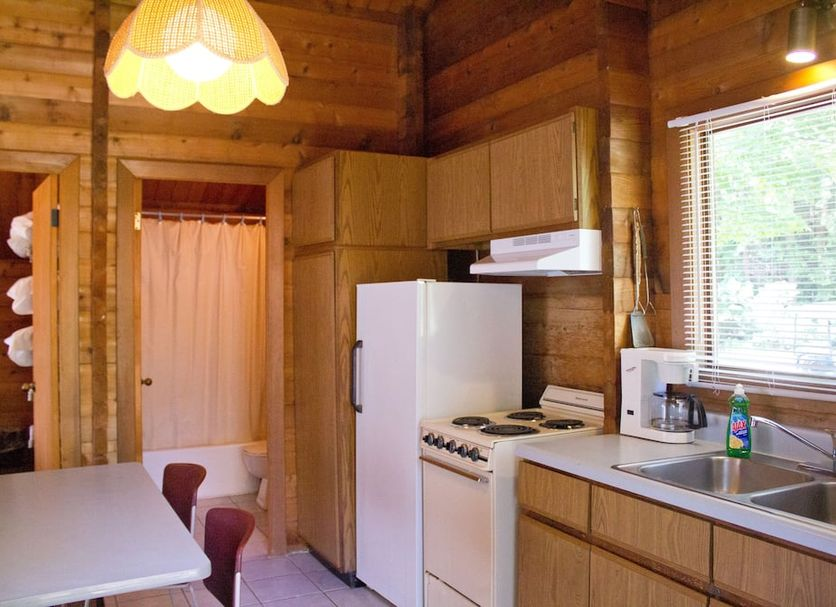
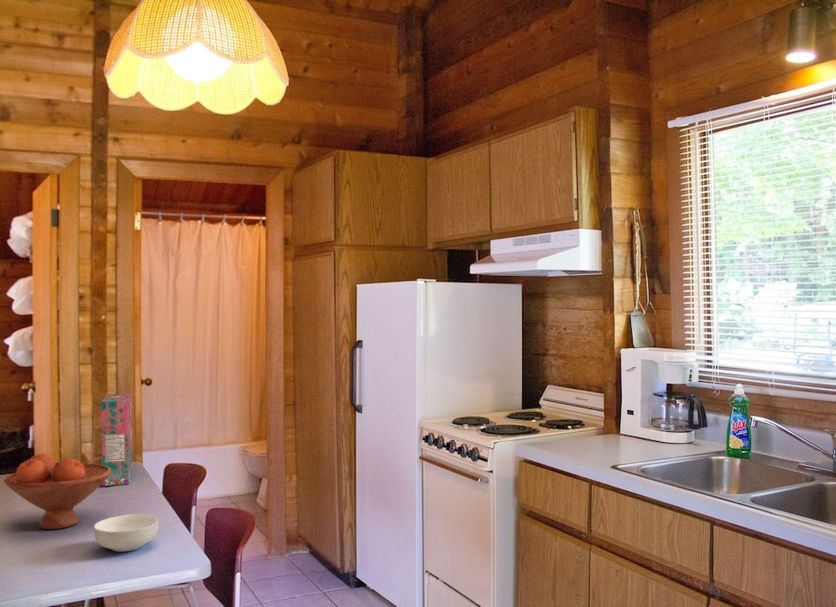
+ cereal box (117, 437)
+ fruit bowl (59, 489)
+ cereal bowl (126, 534)
